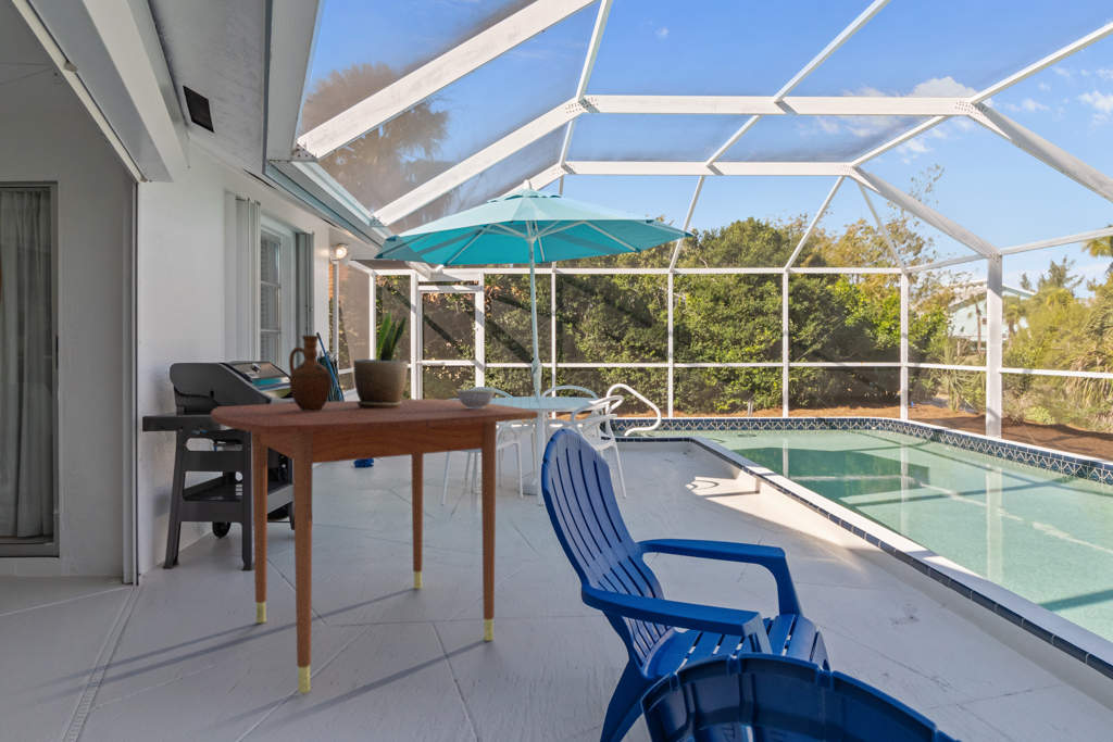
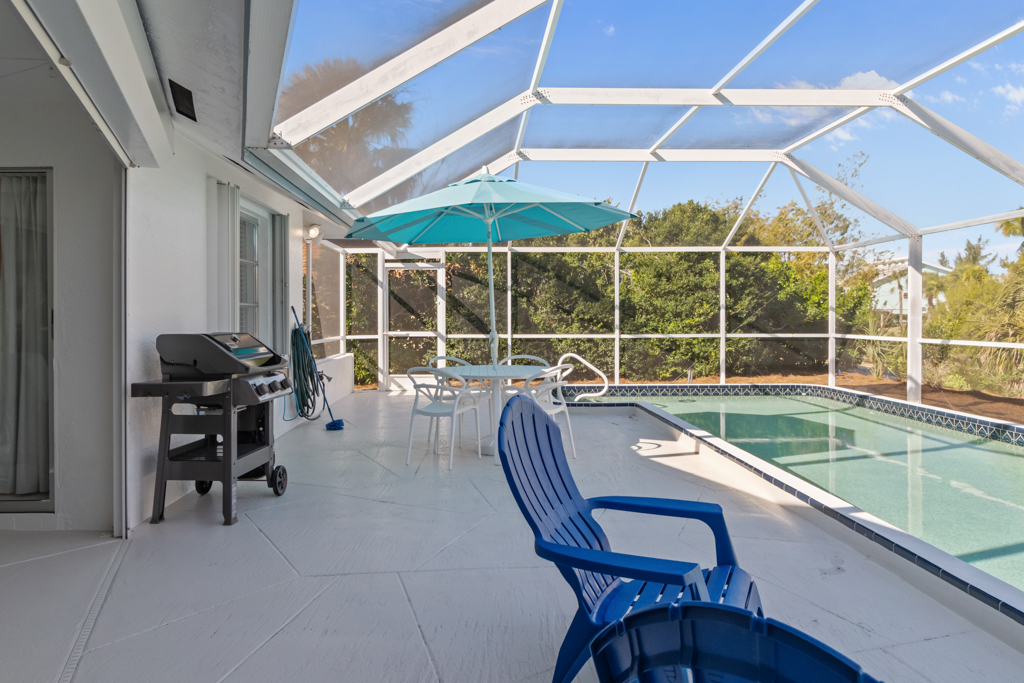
- pitcher (309, 372)
- potted plant (380, 357)
- bowl (475, 398)
- dining table (412, 519)
